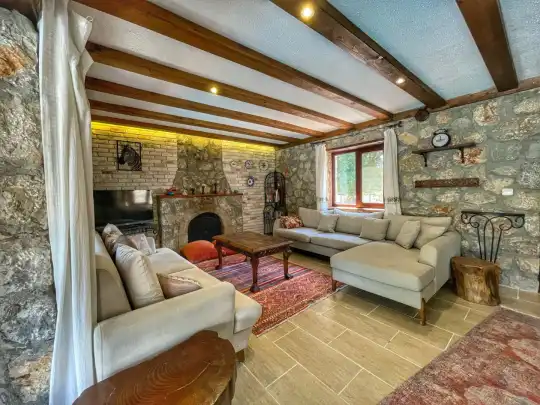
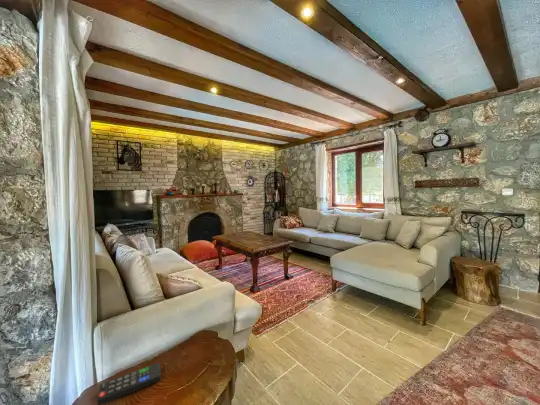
+ remote control (131, 381)
